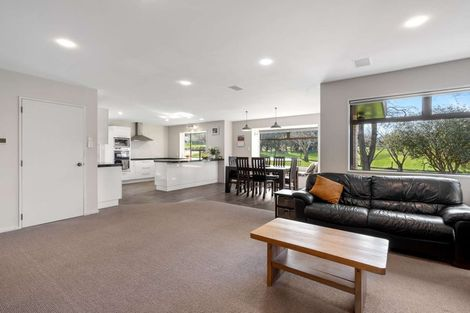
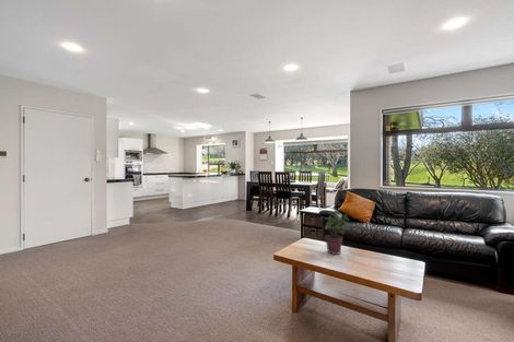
+ potted plant (335, 233)
